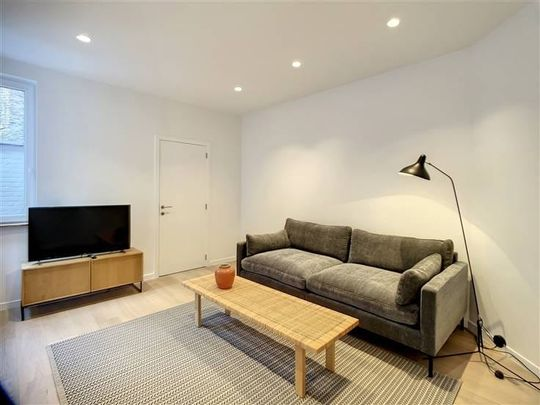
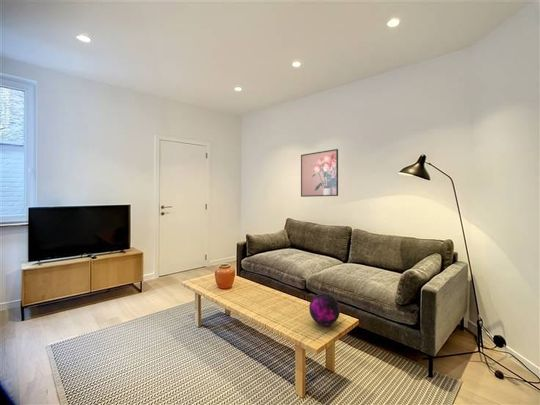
+ decorative orb (324, 309)
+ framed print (318, 174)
